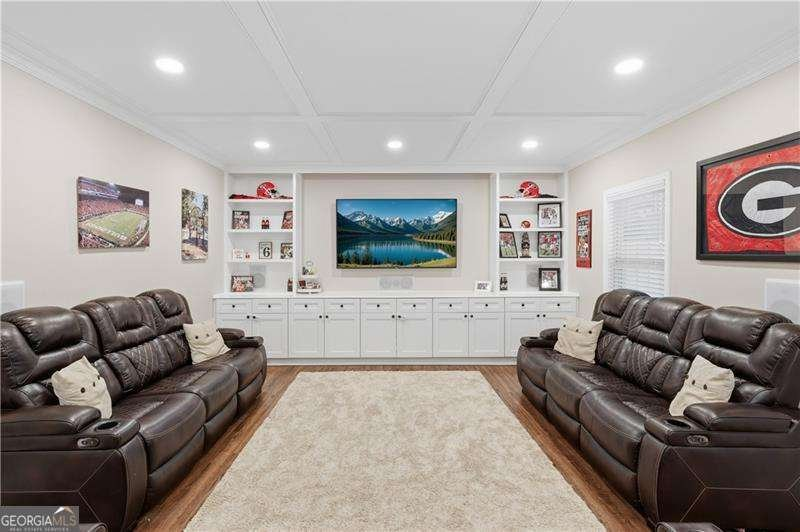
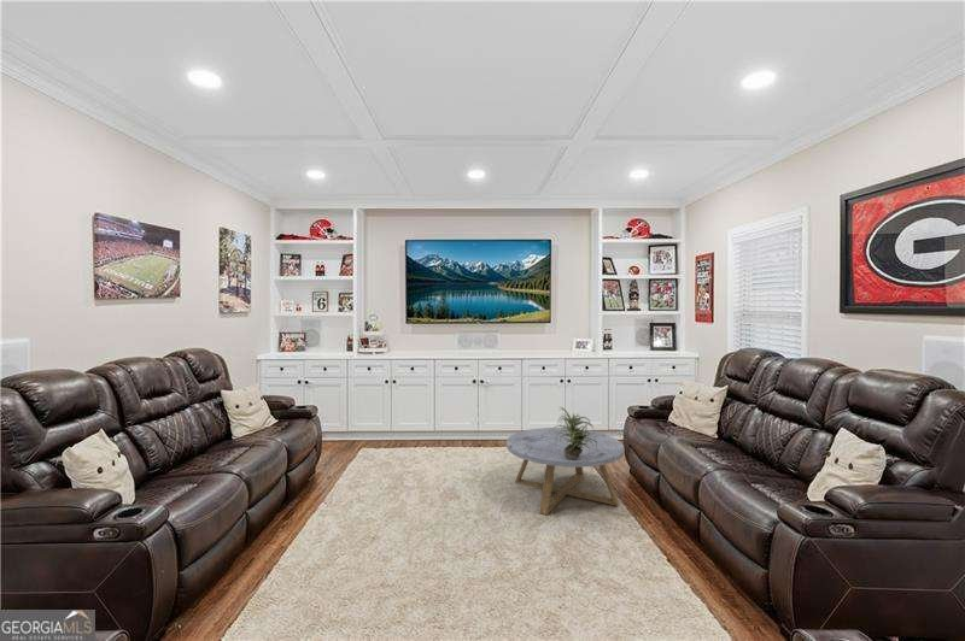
+ coffee table (563, 465)
+ potted plant (572, 431)
